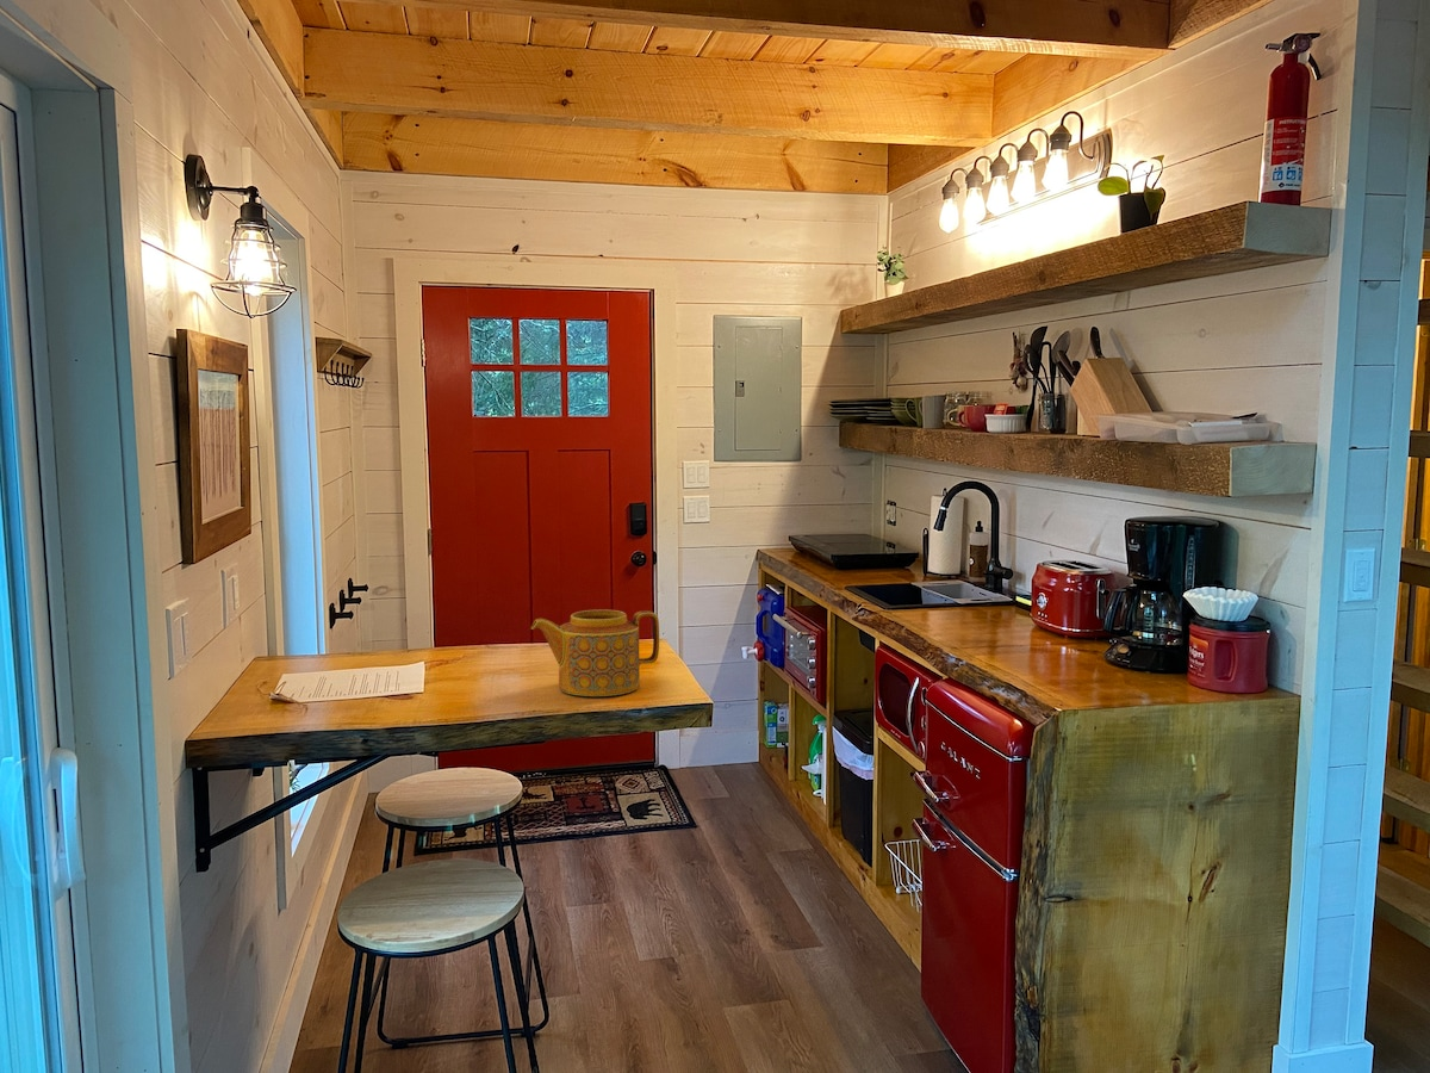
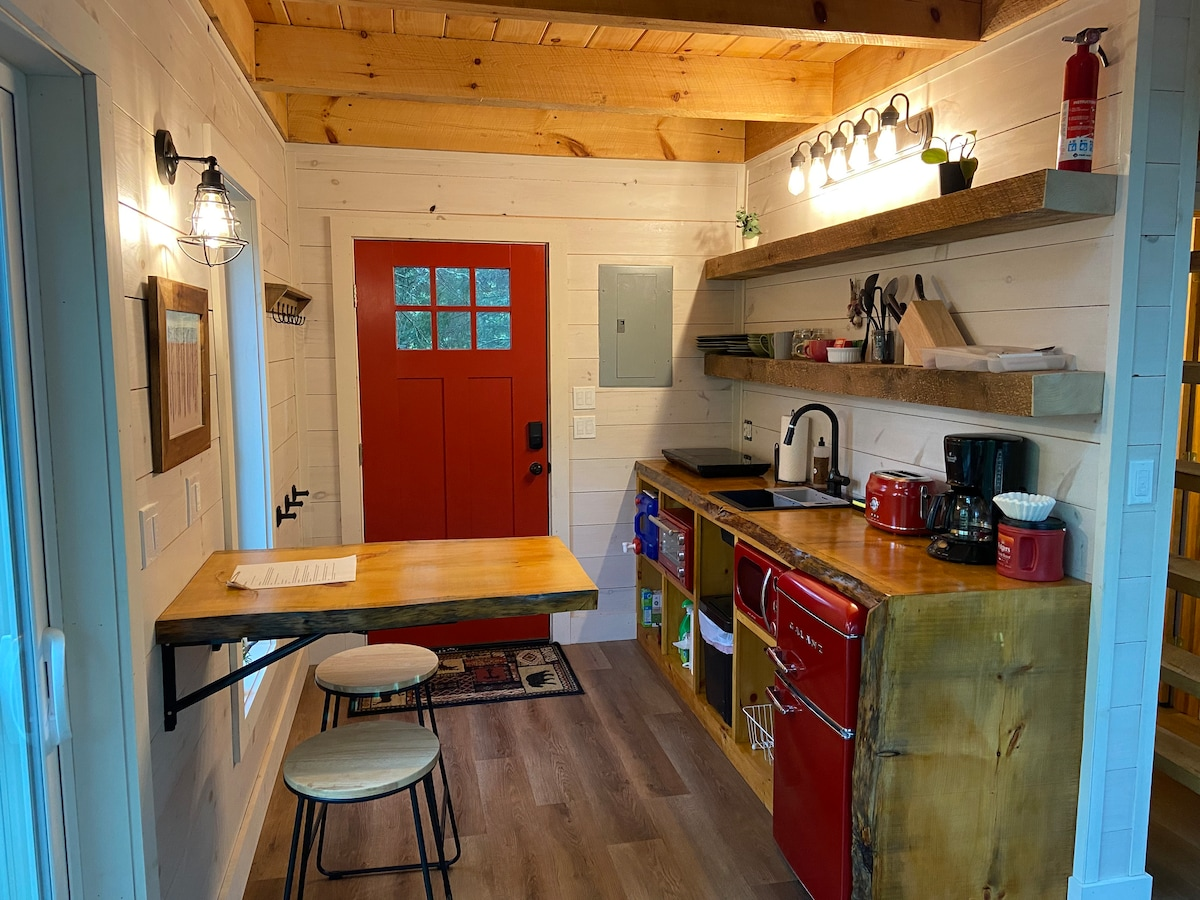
- teapot (596, 650)
